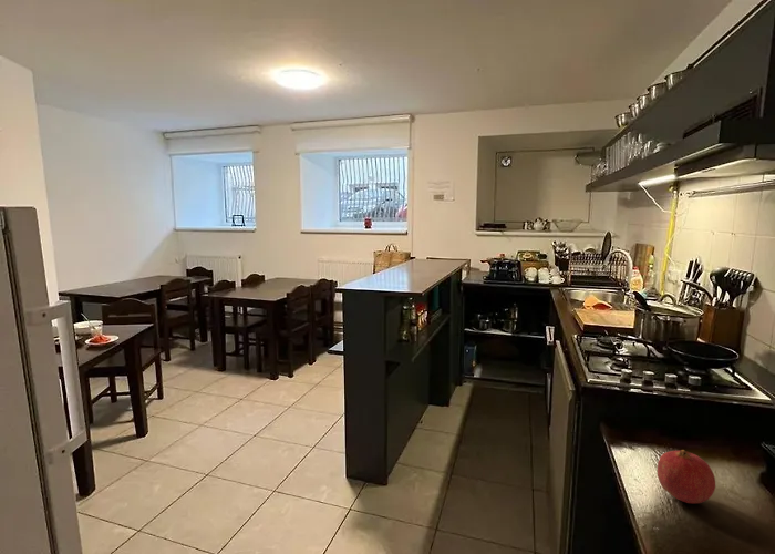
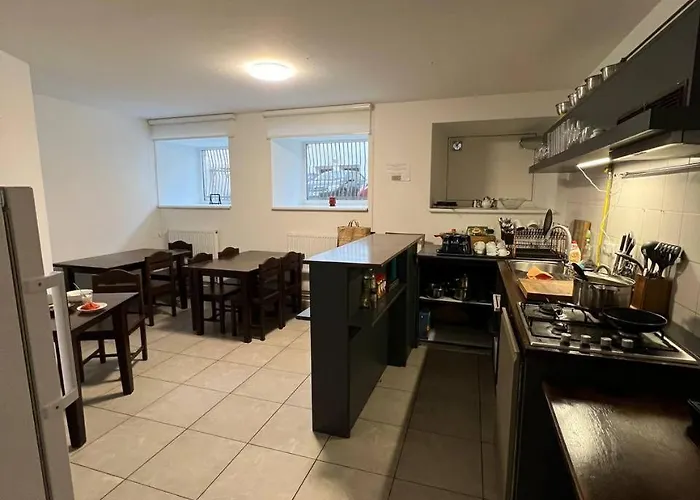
- fruit (684, 474)
